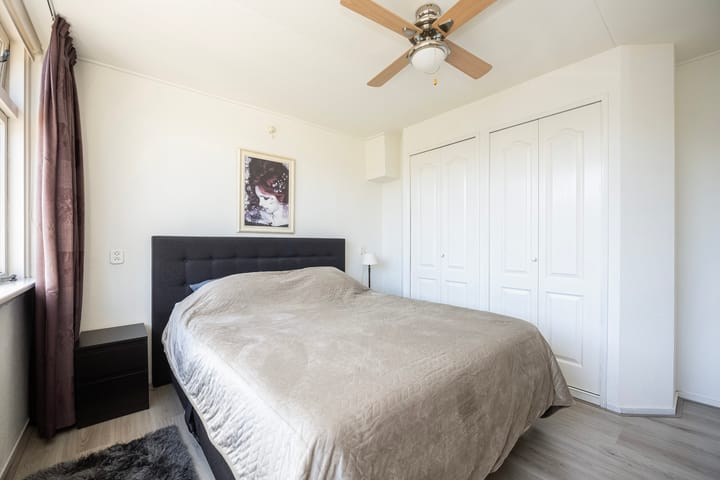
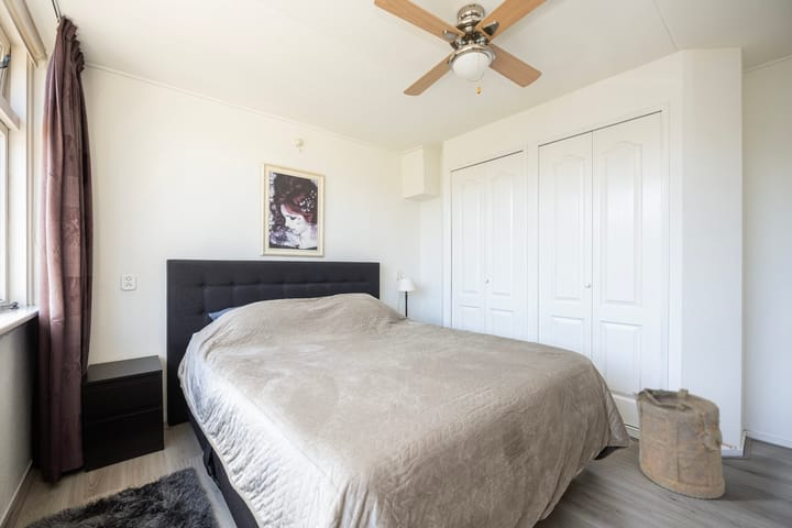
+ laundry hamper (680, 433)
